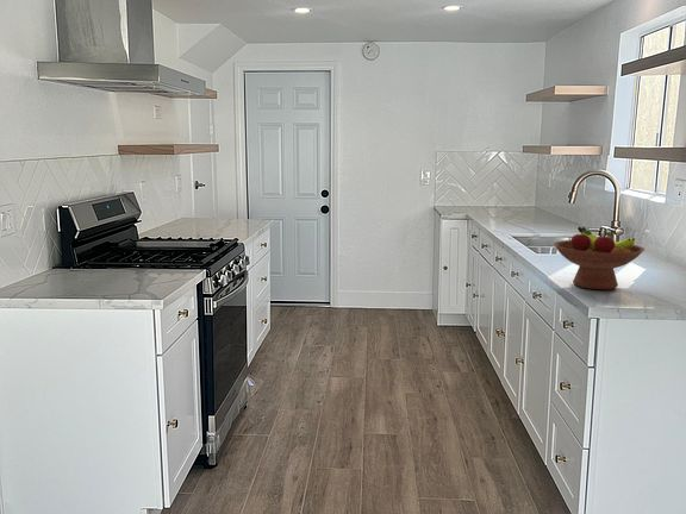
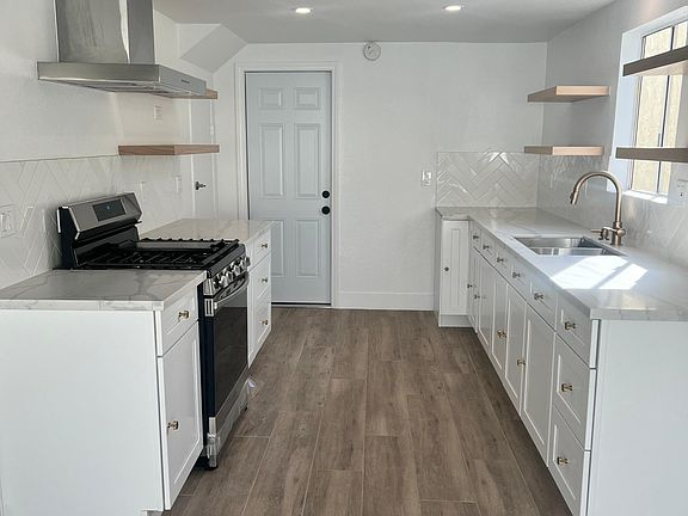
- fruit bowl (597, 258)
